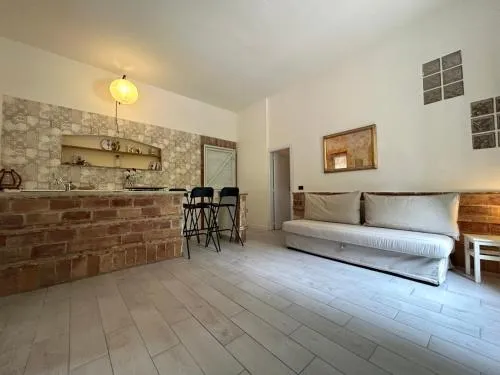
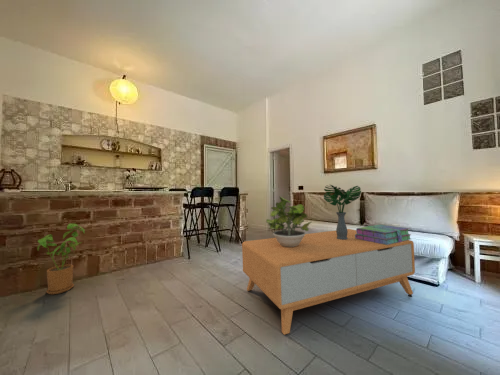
+ potted plant (288, 219)
+ stack of books (382, 232)
+ coffee table (324, 239)
+ house plant (63, 258)
